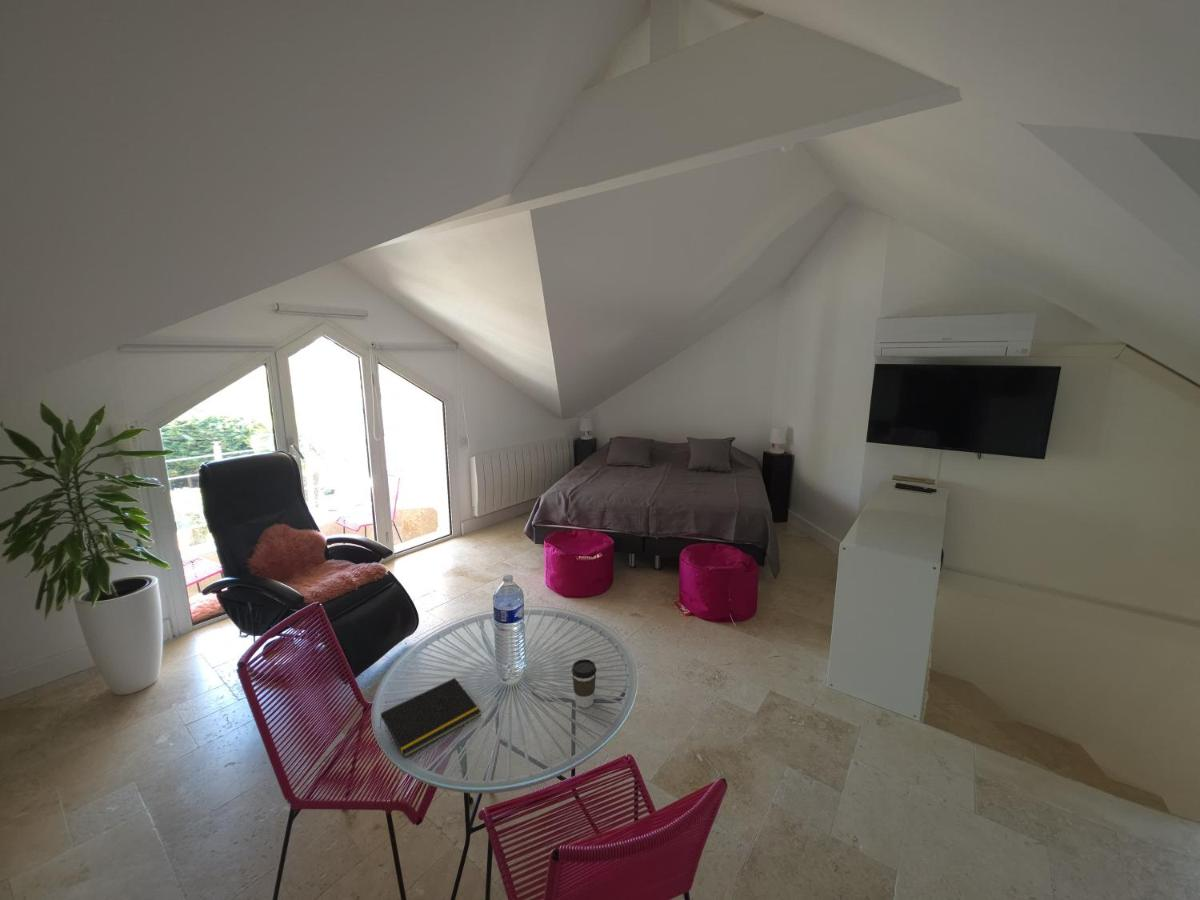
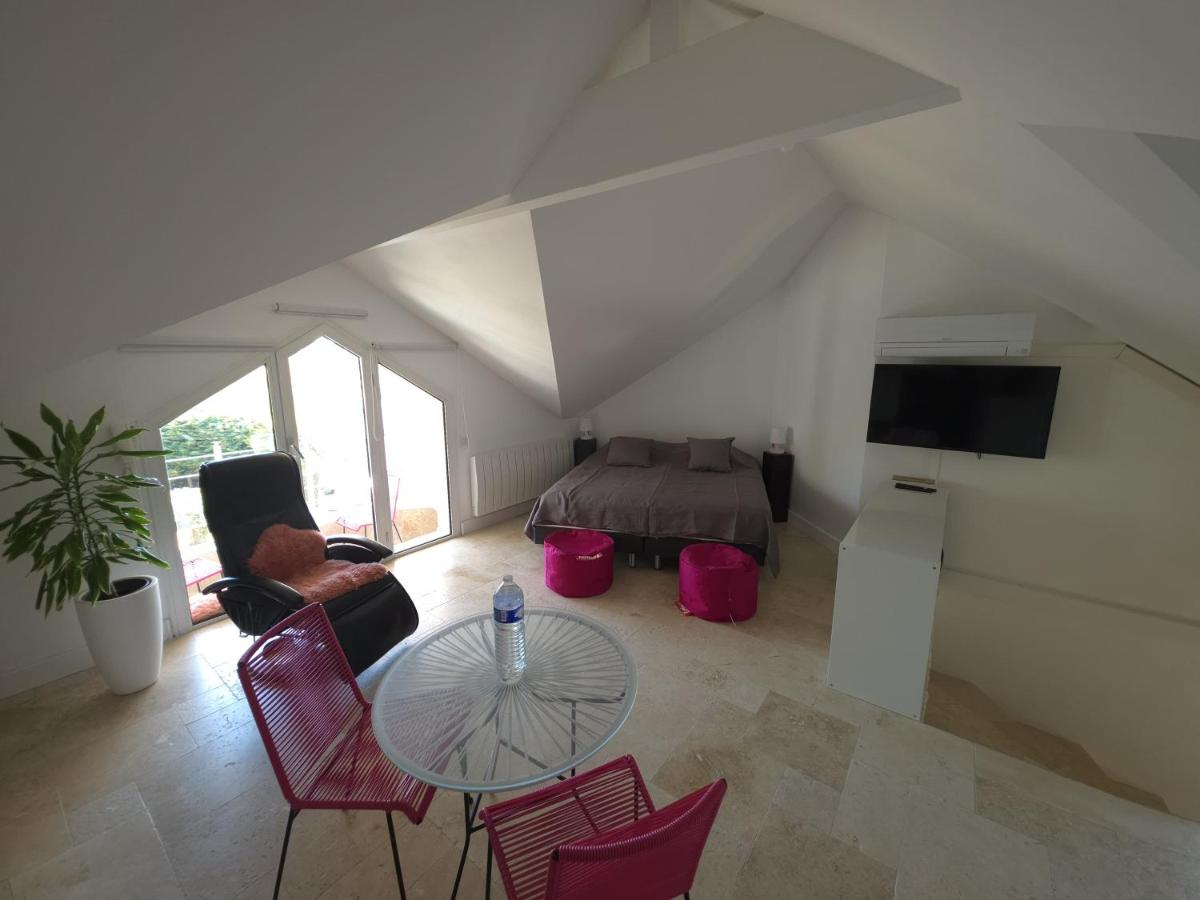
- notepad (431, 713)
- coffee cup (584, 683)
